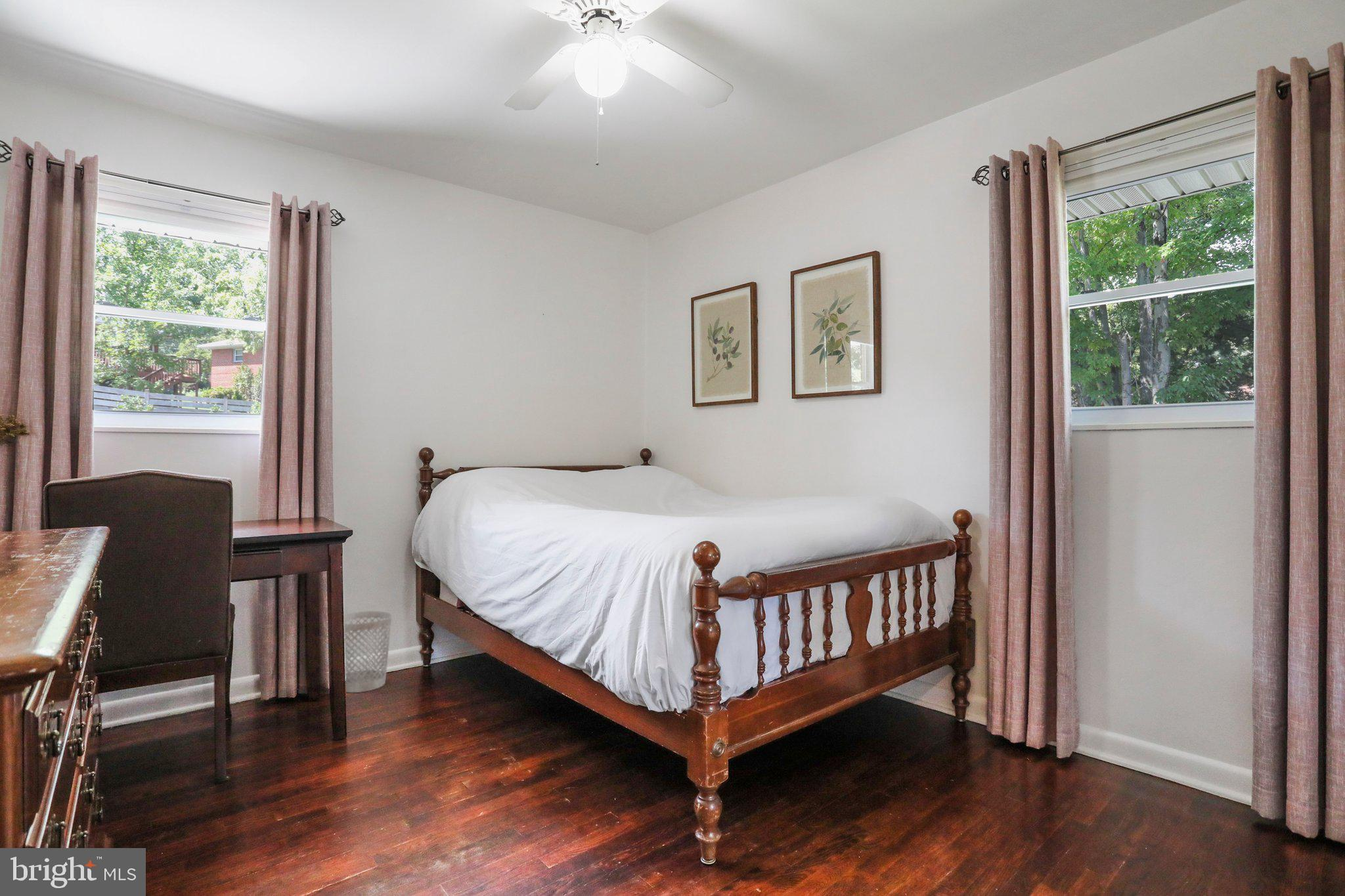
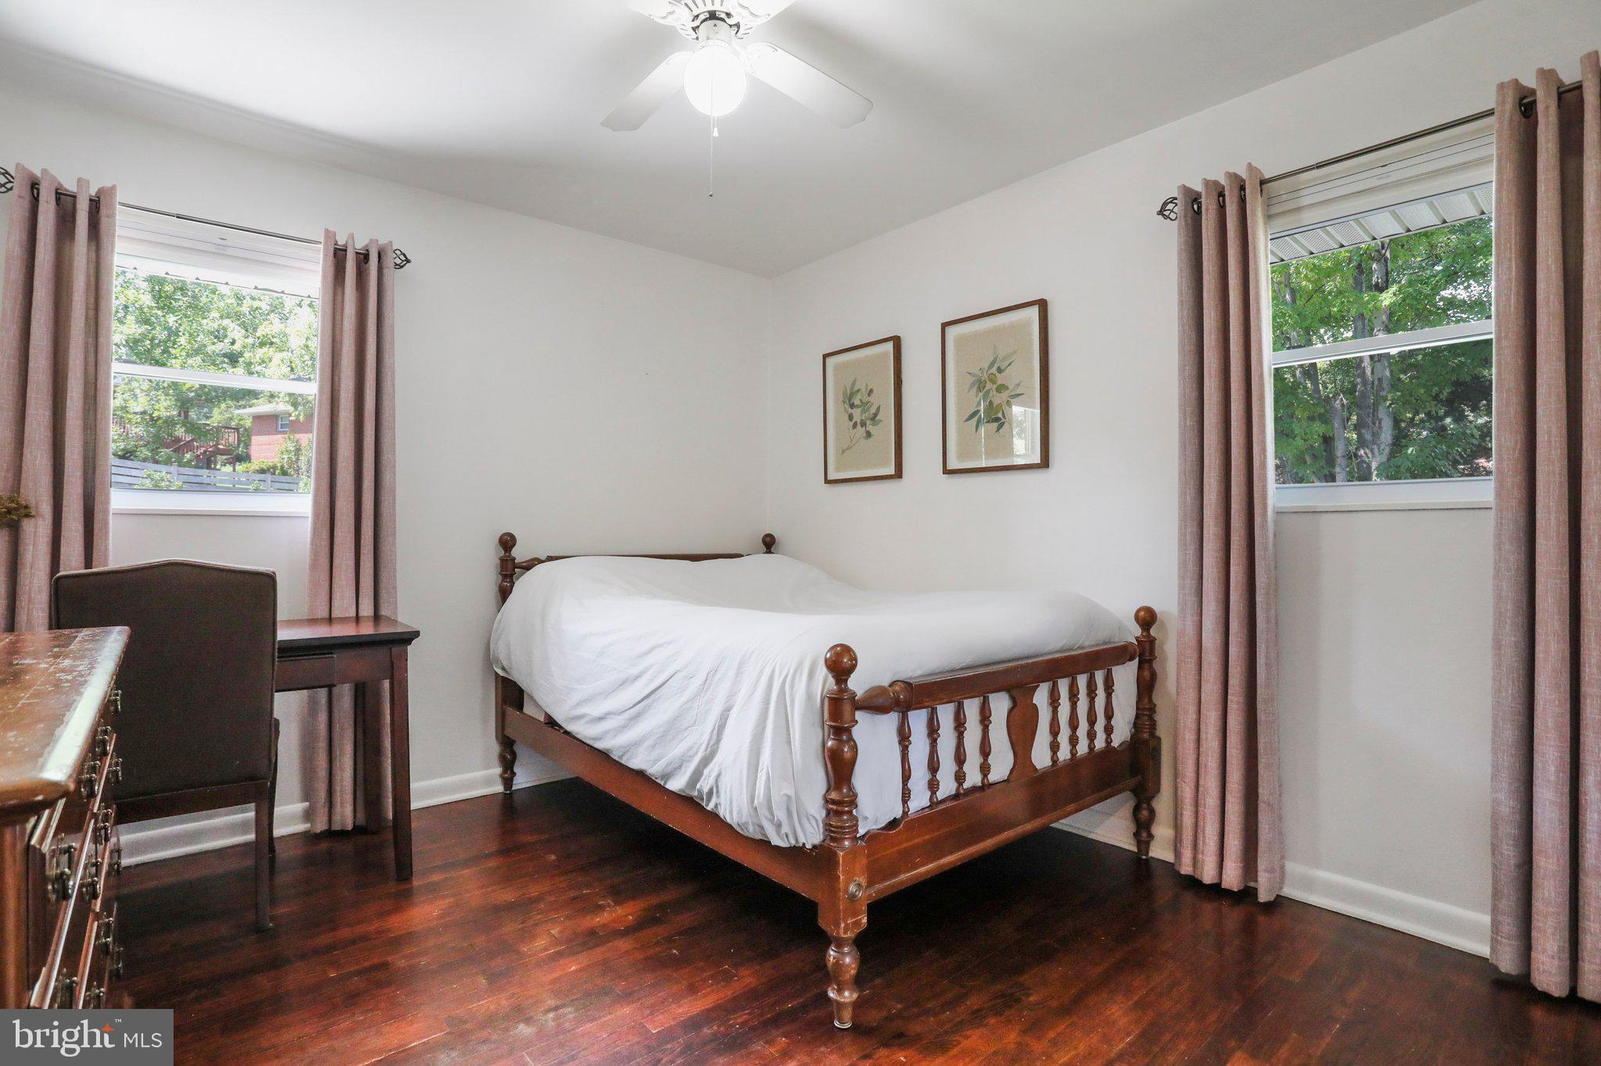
- wastebasket (362, 651)
